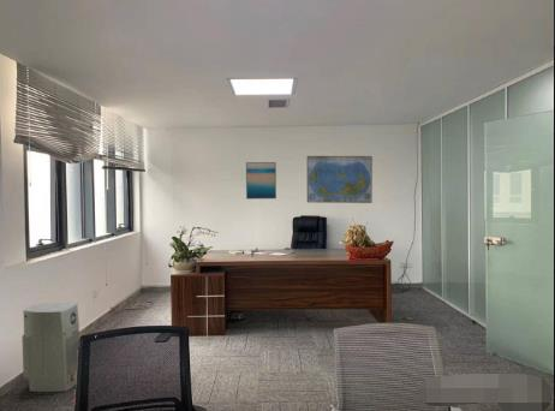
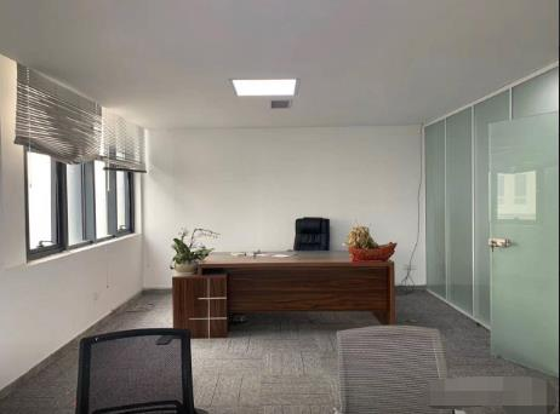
- wall art (261, 180)
- world map (339, 179)
- air purifier (52, 345)
